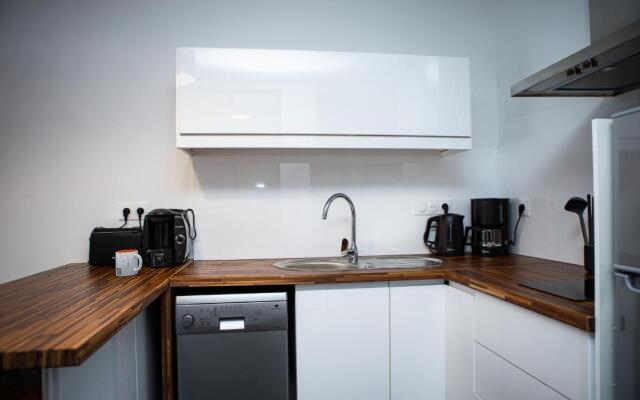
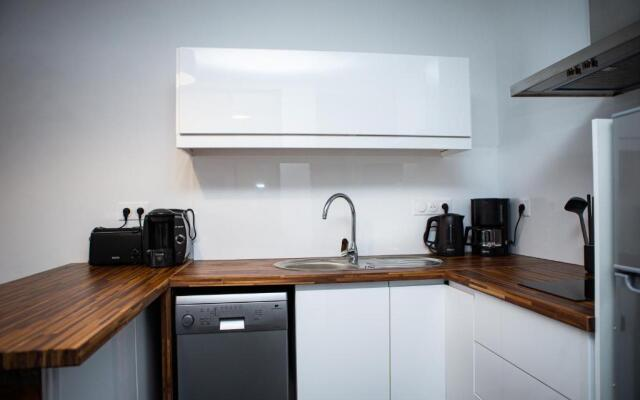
- mug (130, 262)
